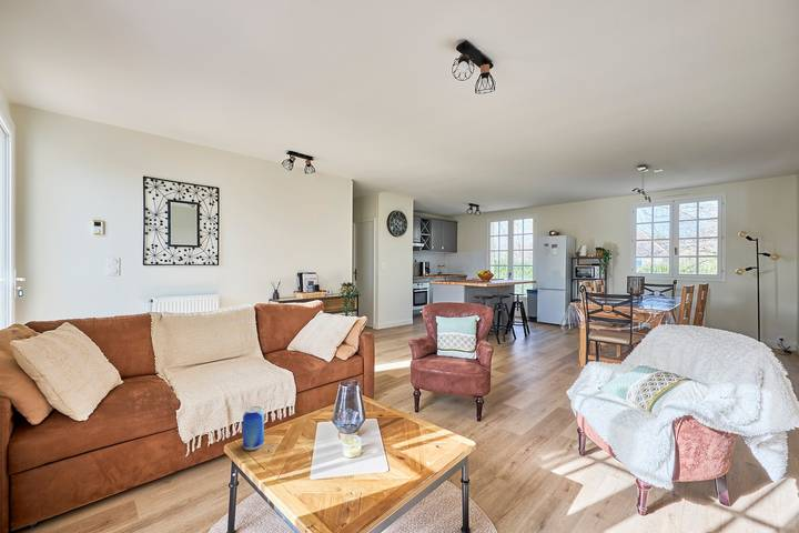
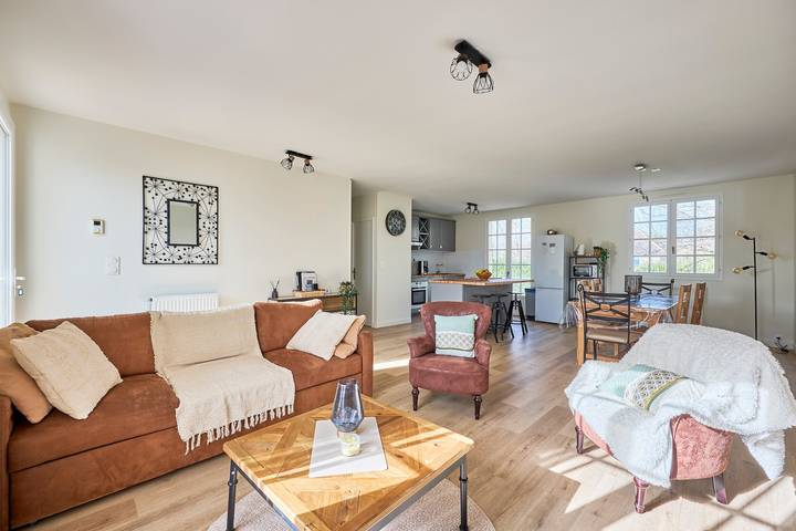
- beer can (253, 428)
